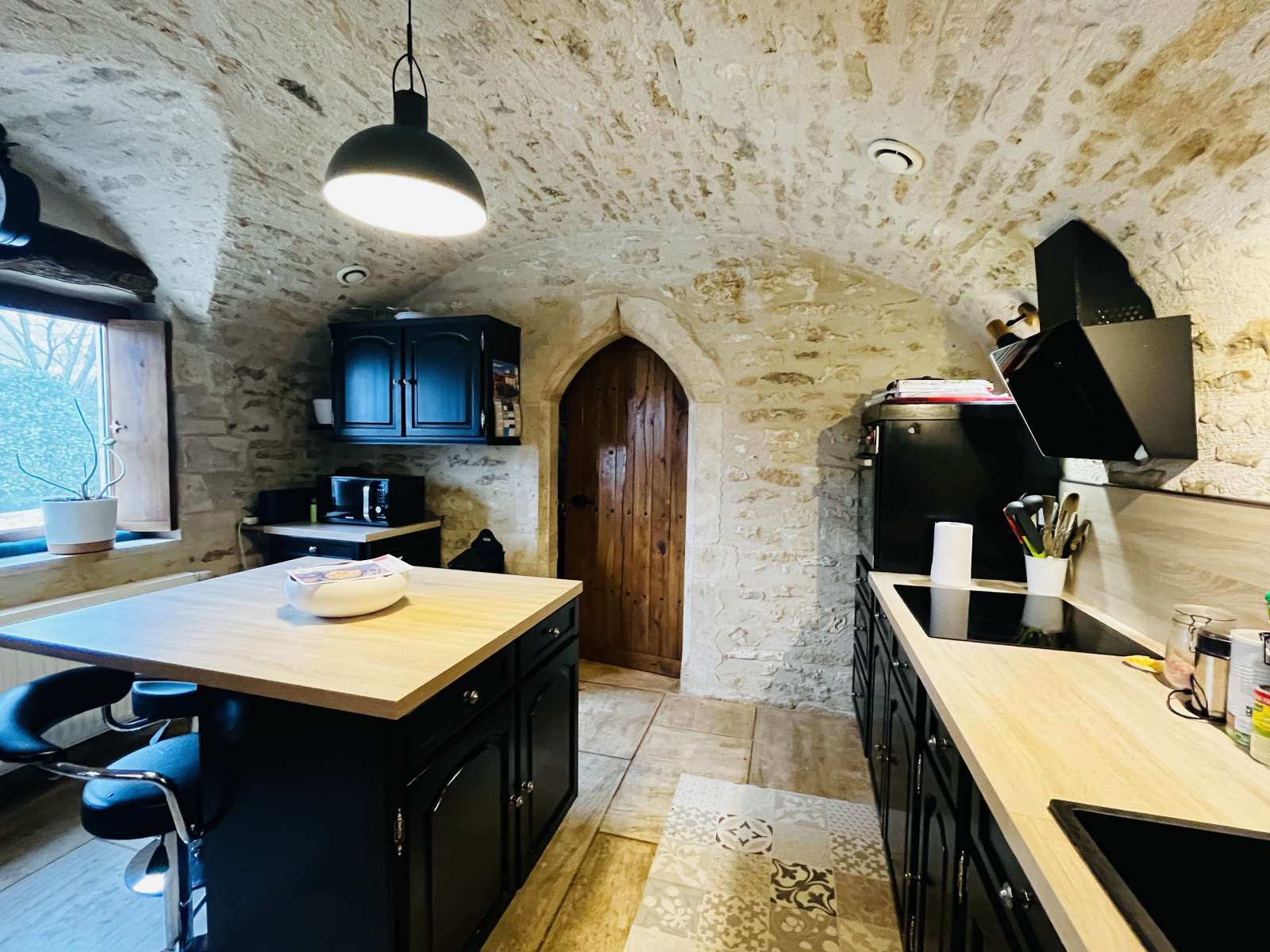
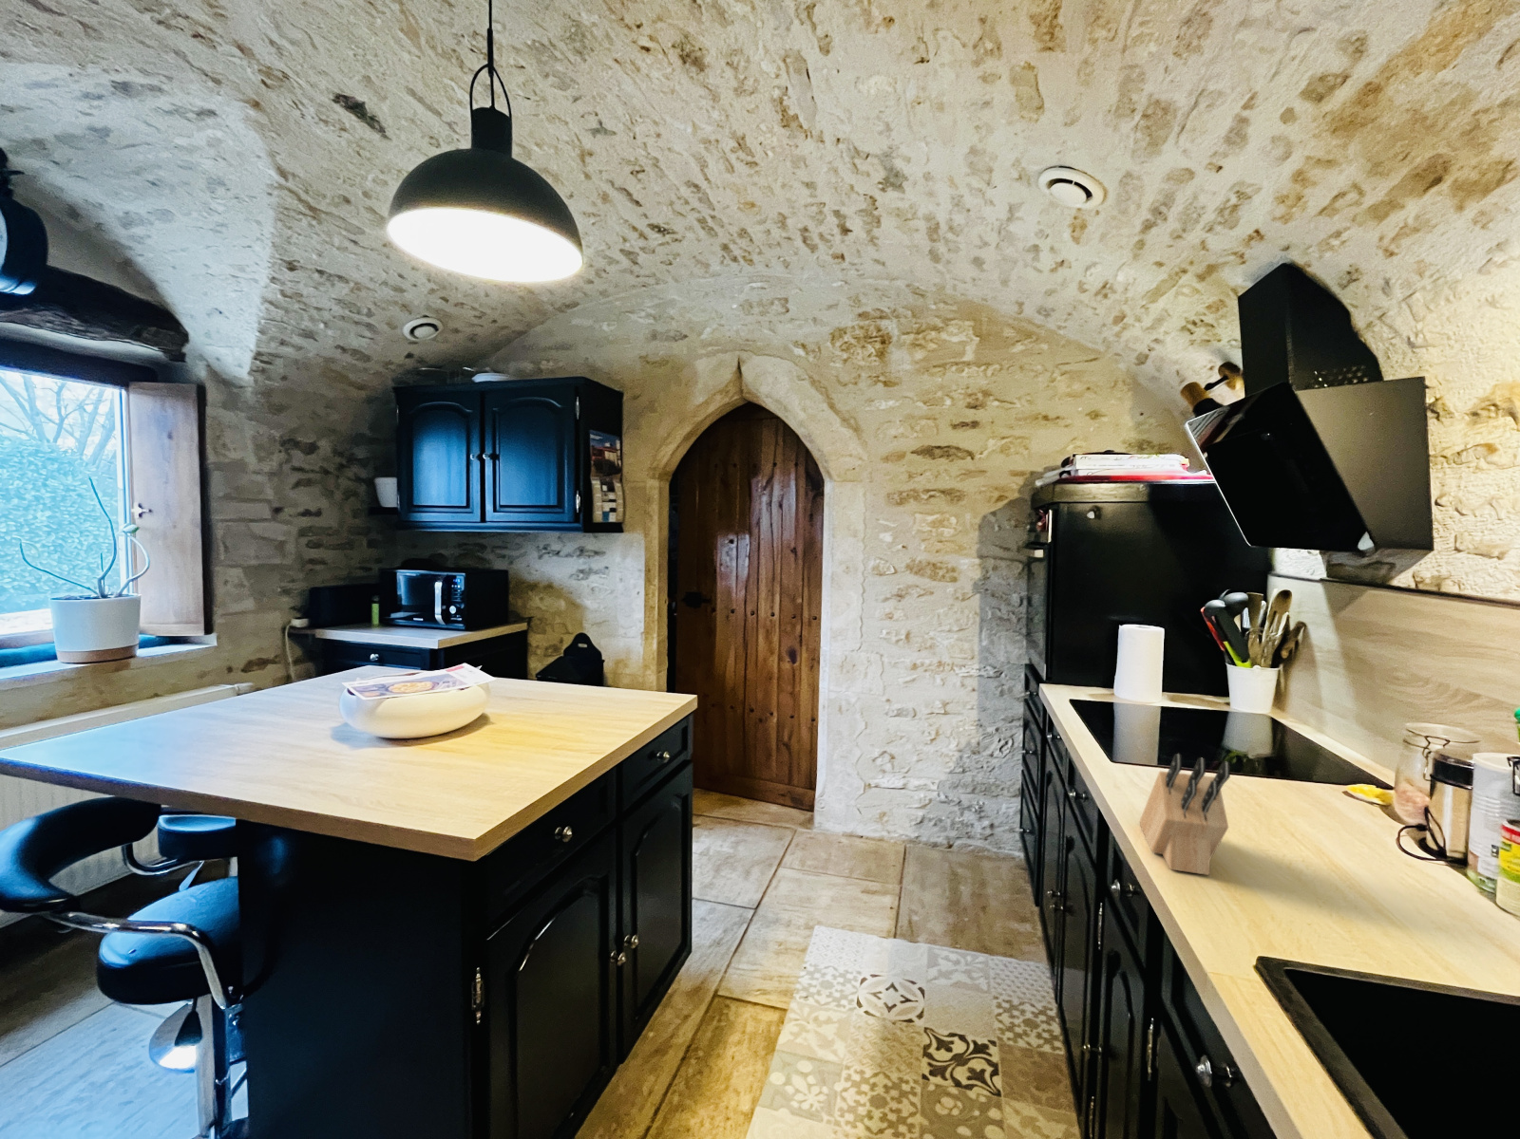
+ knife block (1182, 798)
